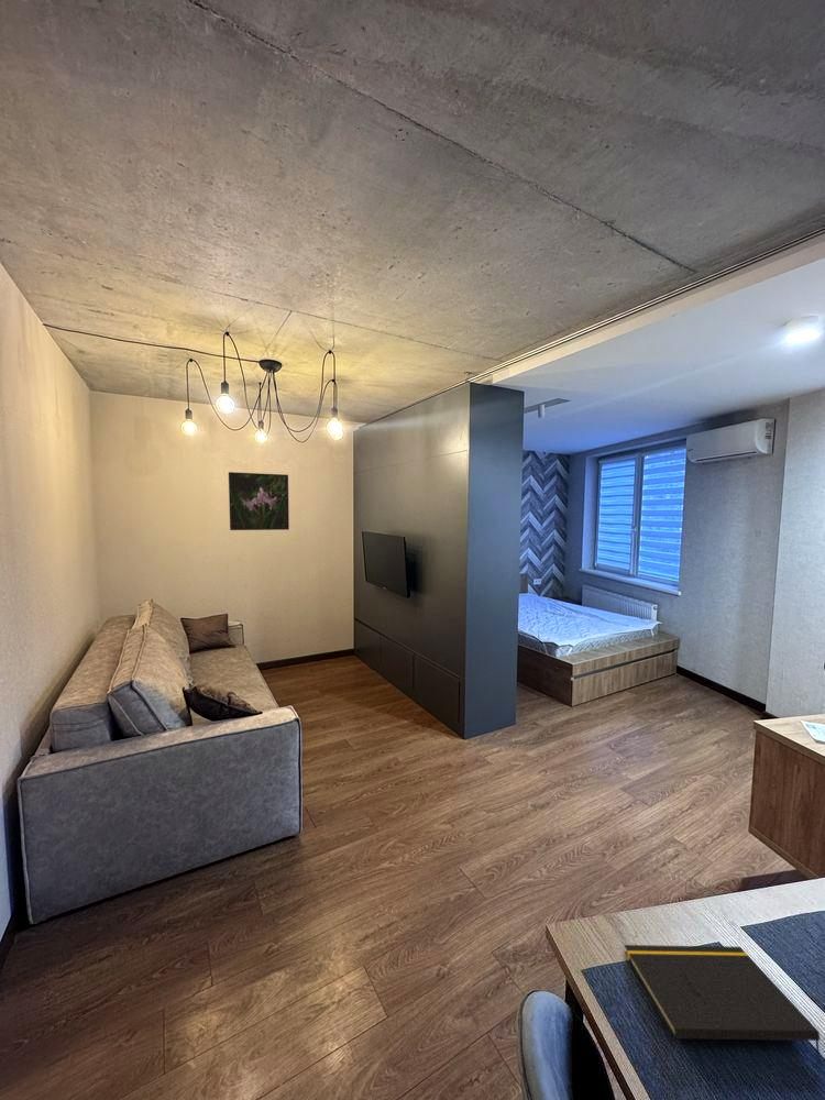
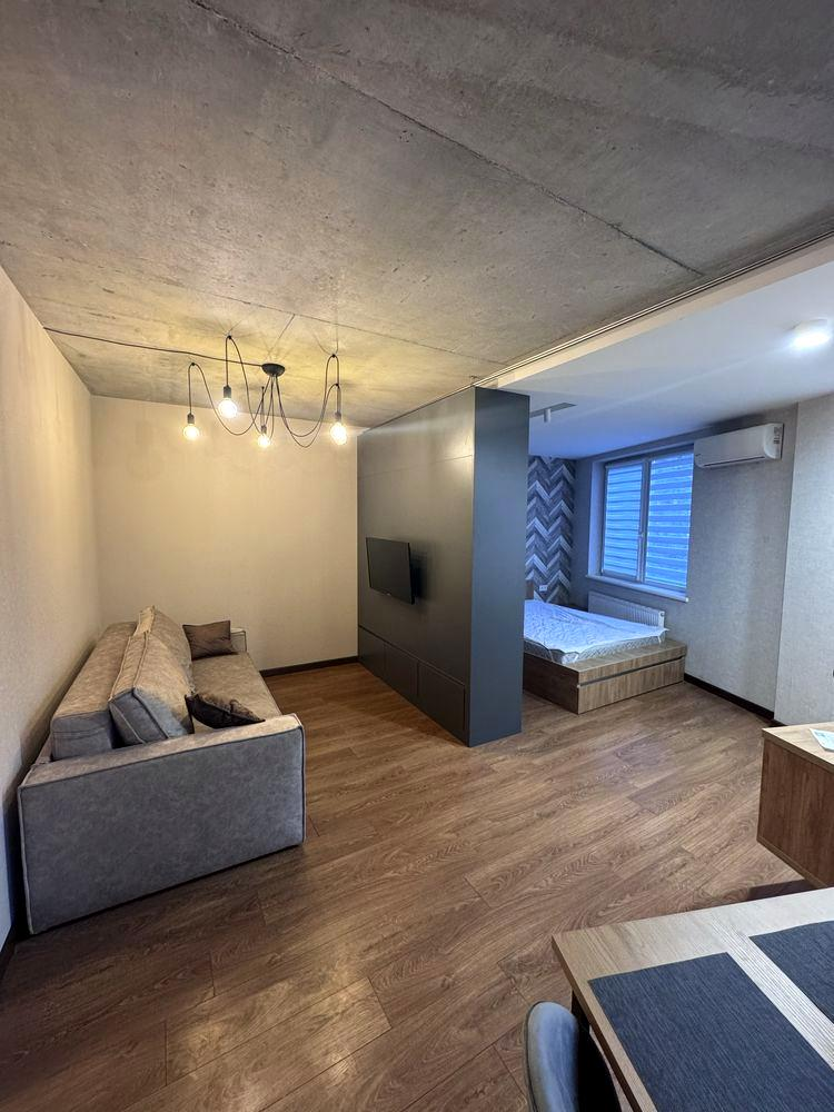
- notepad (711, 988)
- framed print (260, 502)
